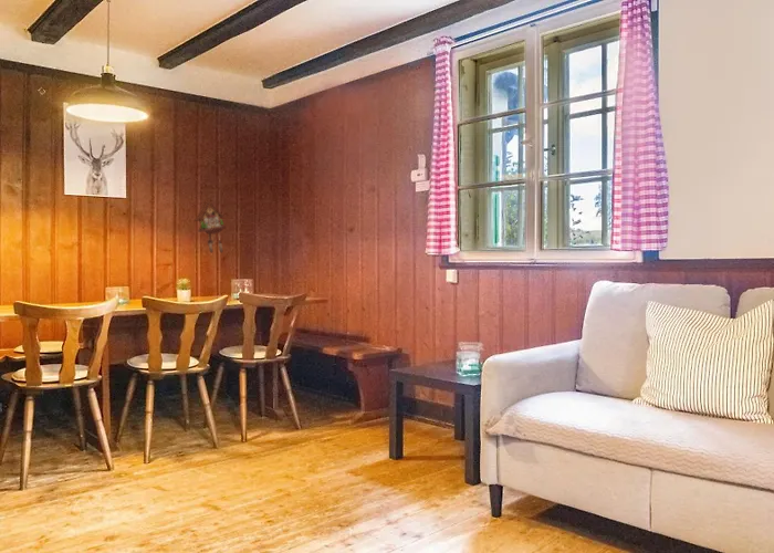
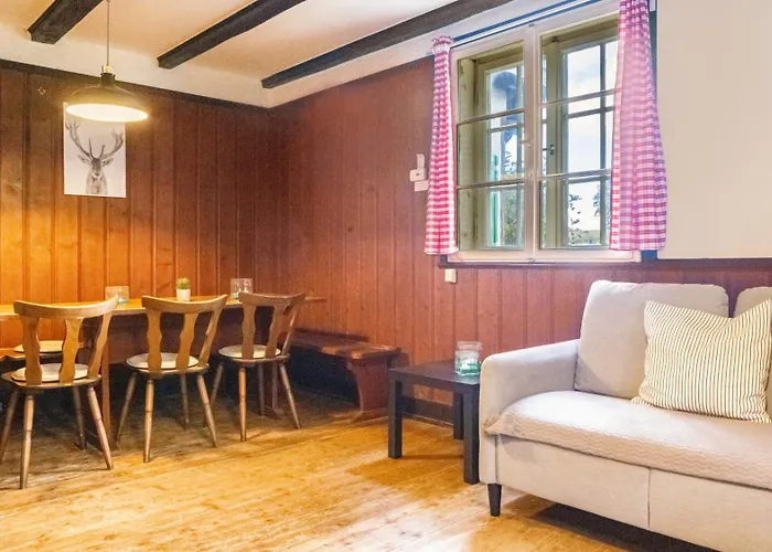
- cuckoo clock (209, 226)
